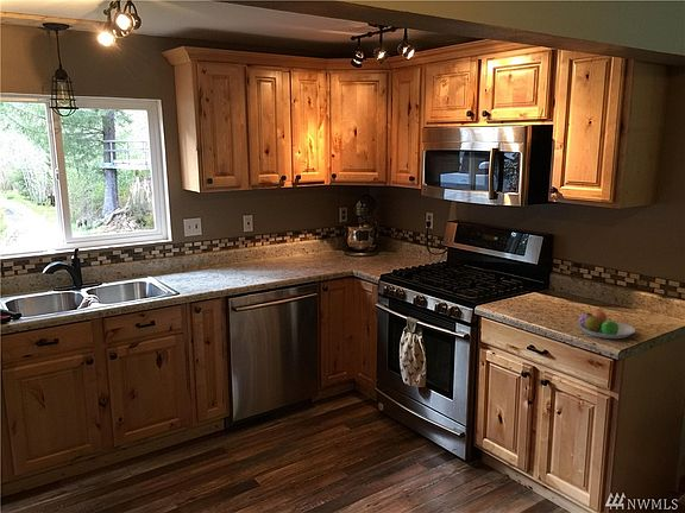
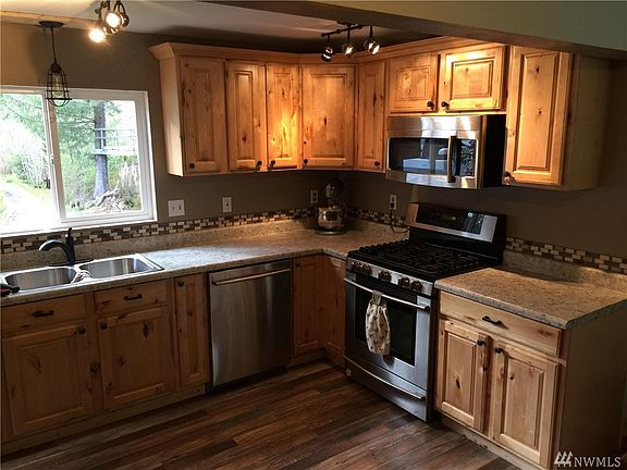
- fruit bowl (605, 322)
